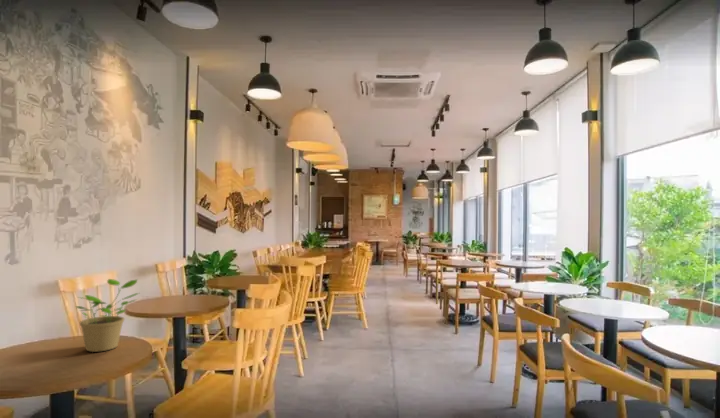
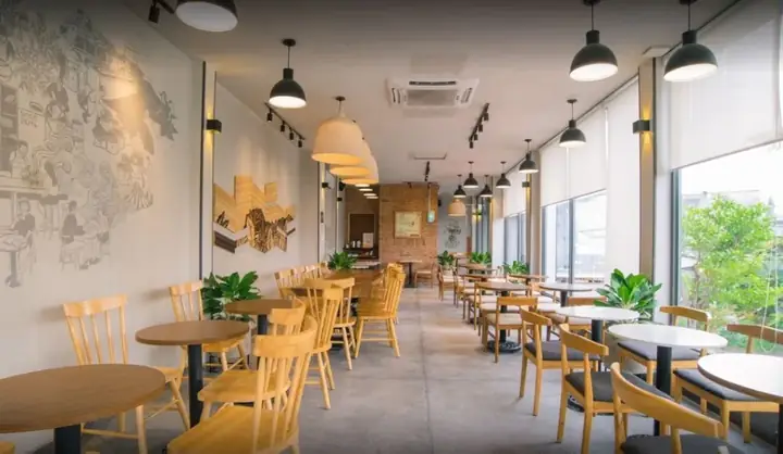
- potted plant (105, 314)
